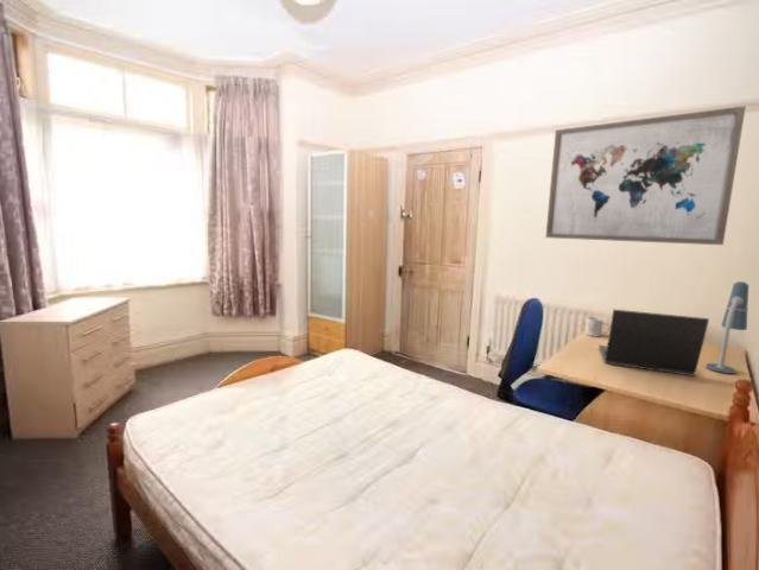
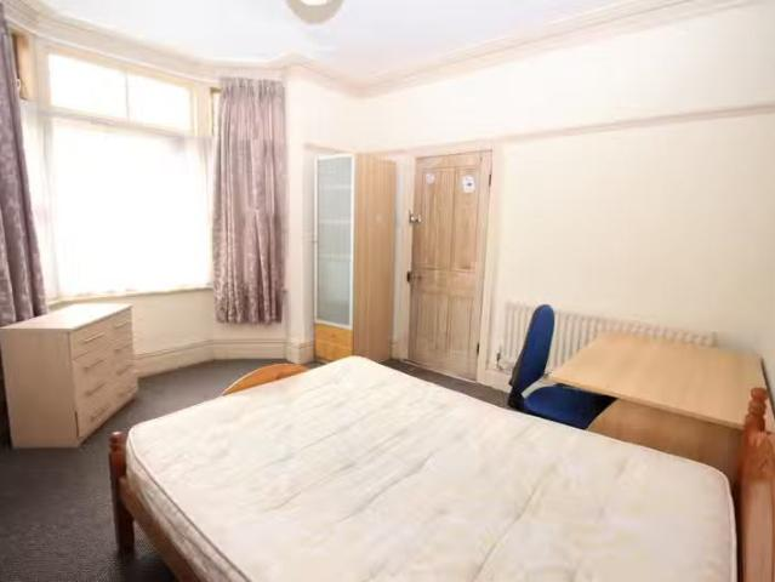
- laptop (646, 335)
- mug (597, 327)
- wall art (631, 182)
- desk lamp (730, 325)
